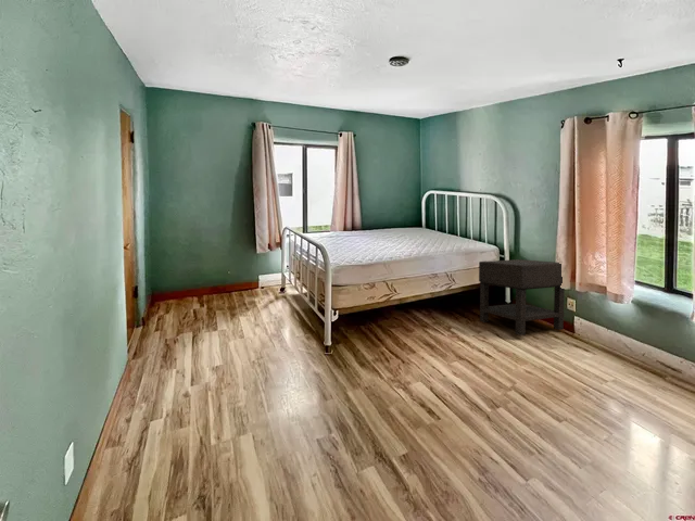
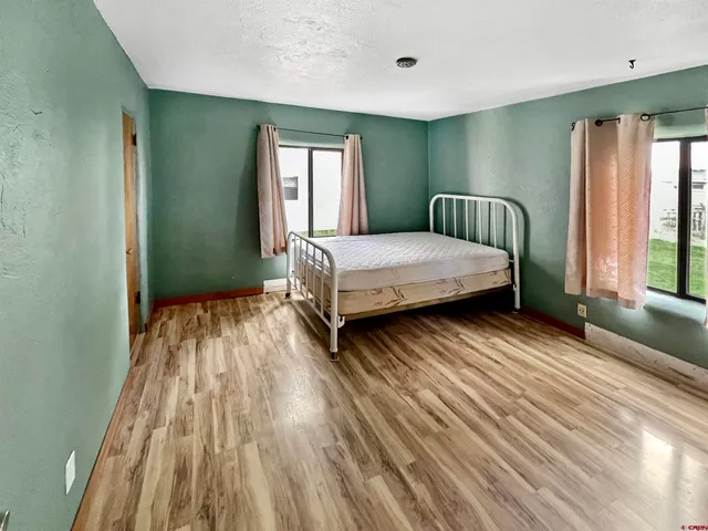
- nightstand (520, 294)
